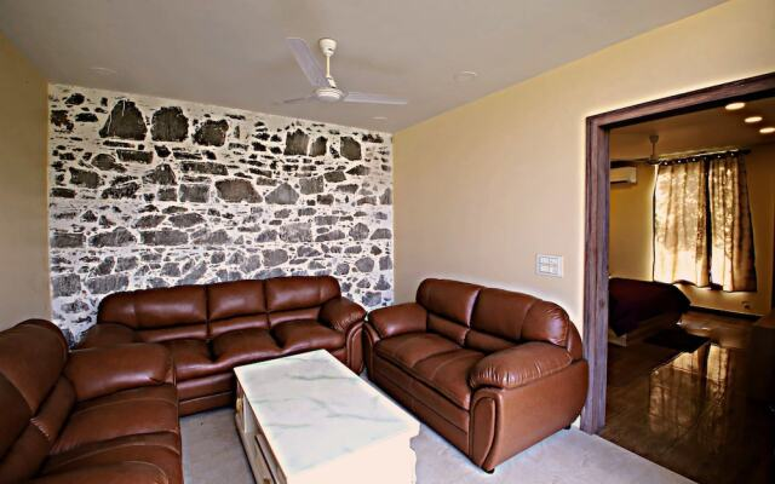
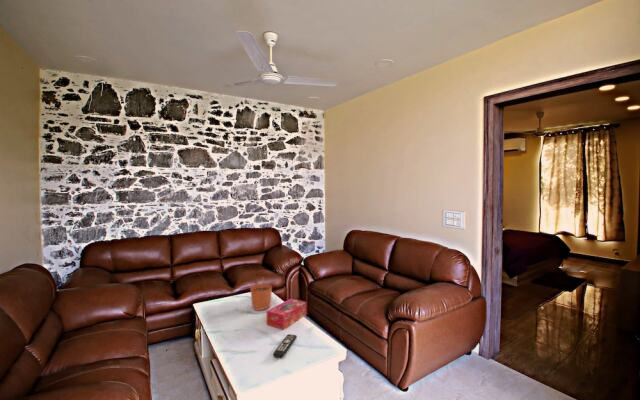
+ tissue box (287, 312)
+ plant pot (261, 292)
+ remote control (285, 345)
